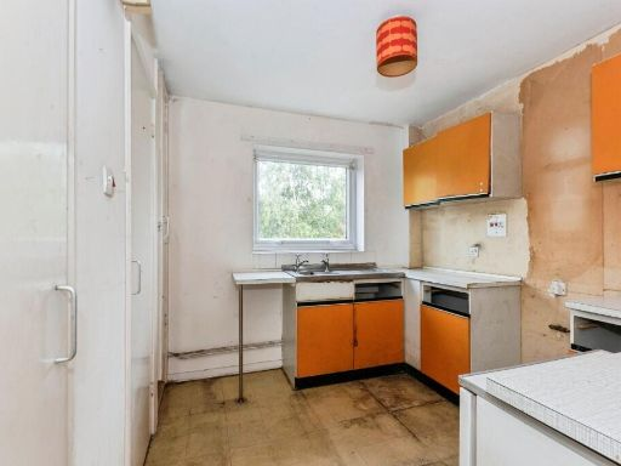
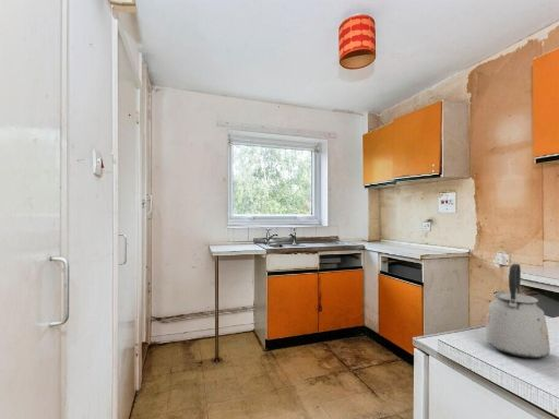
+ kettle (515, 304)
